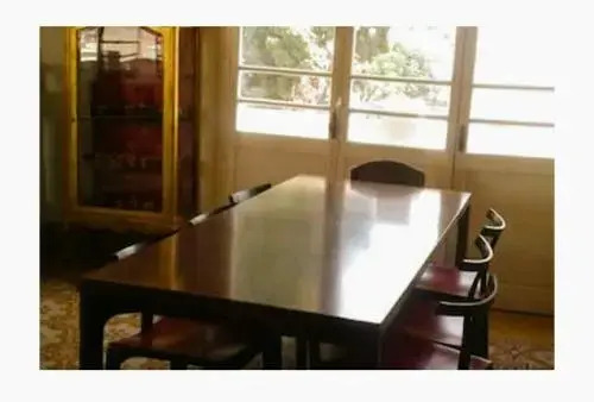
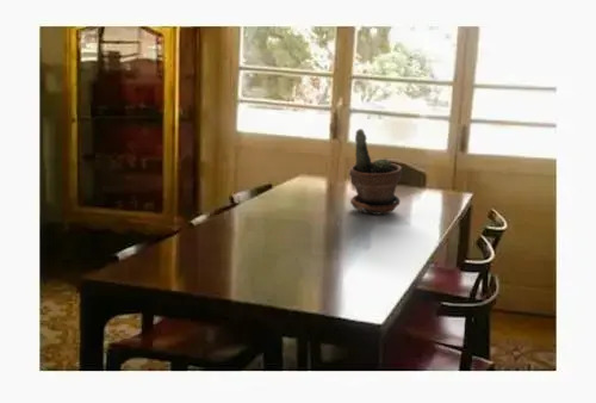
+ potted plant (375, 170)
